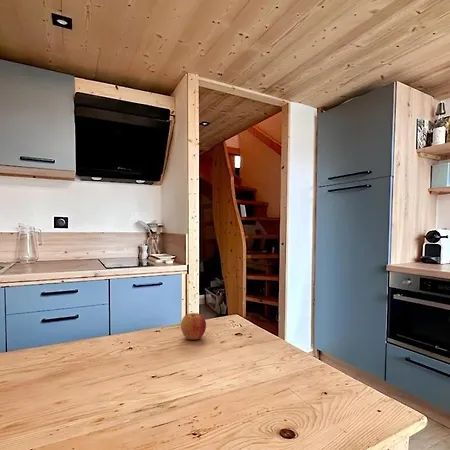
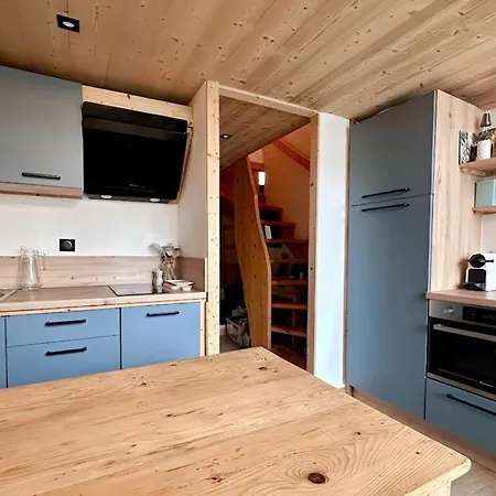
- apple (193, 326)
